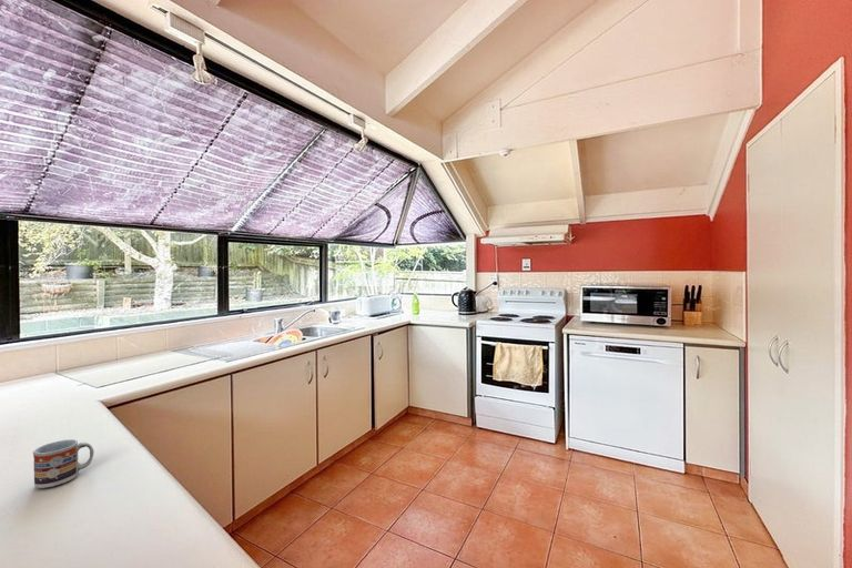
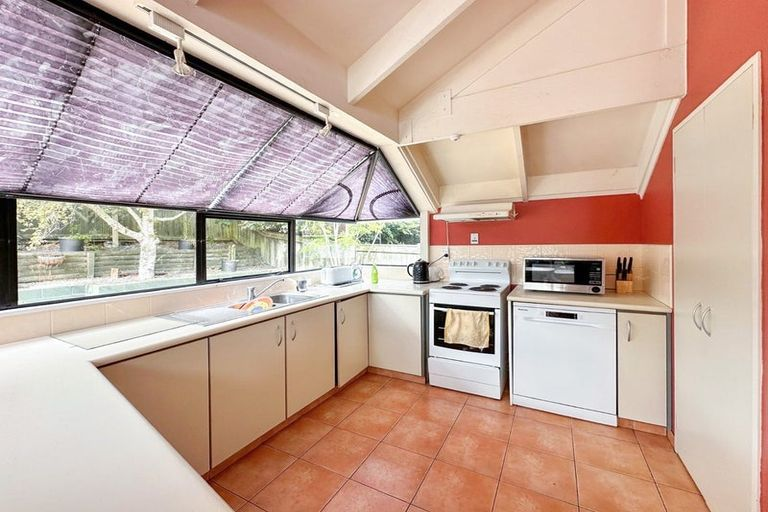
- cup (64, 460)
